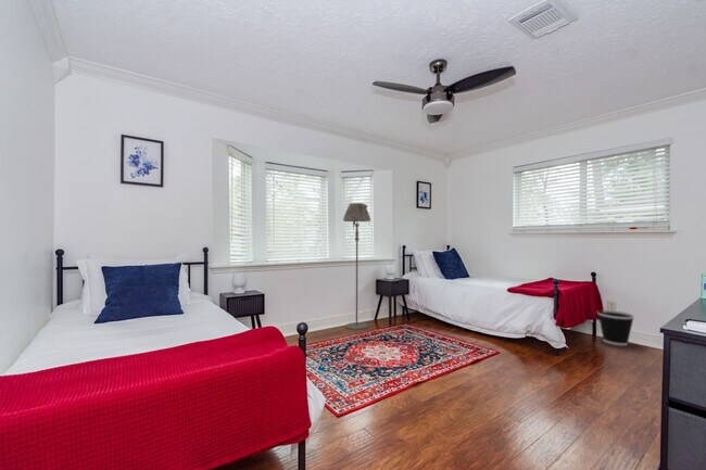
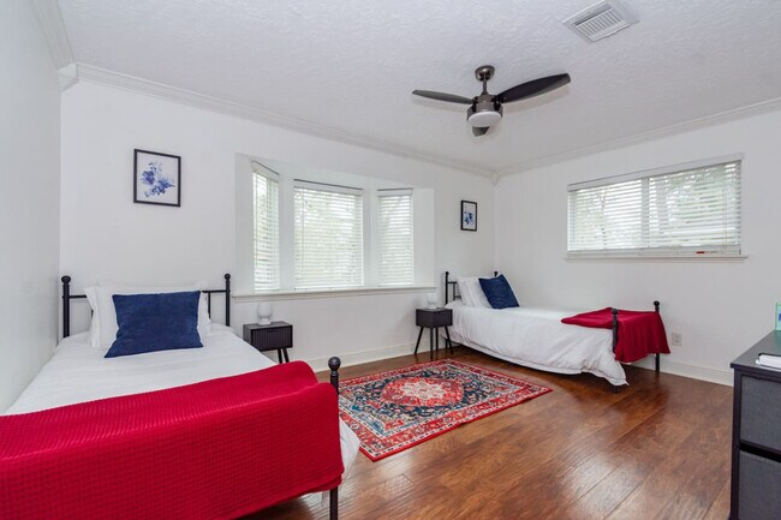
- wastebasket (615, 328)
- floor lamp (356, 265)
